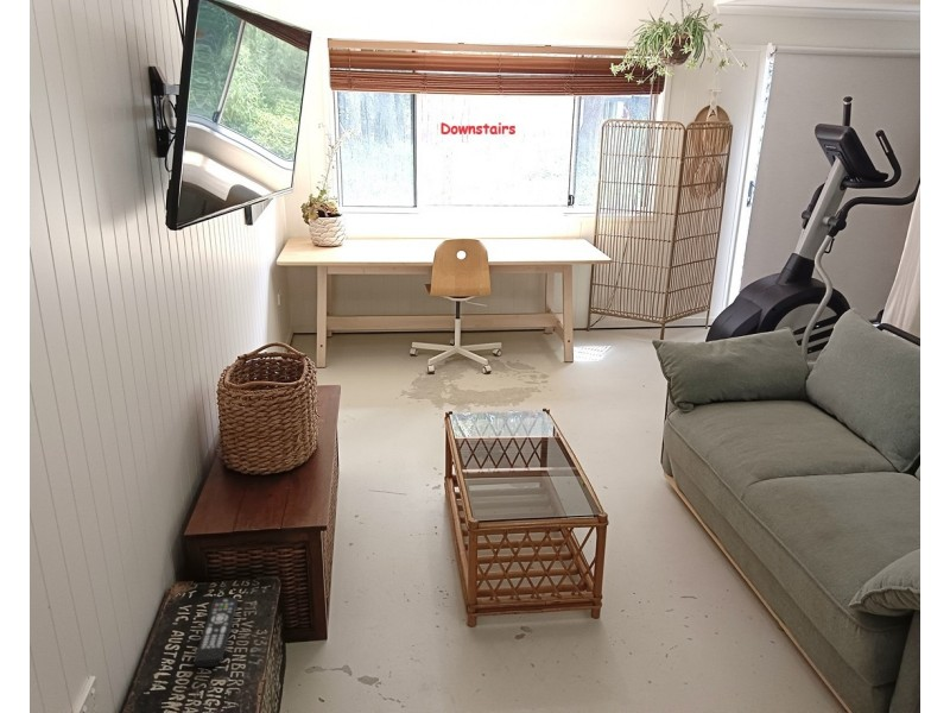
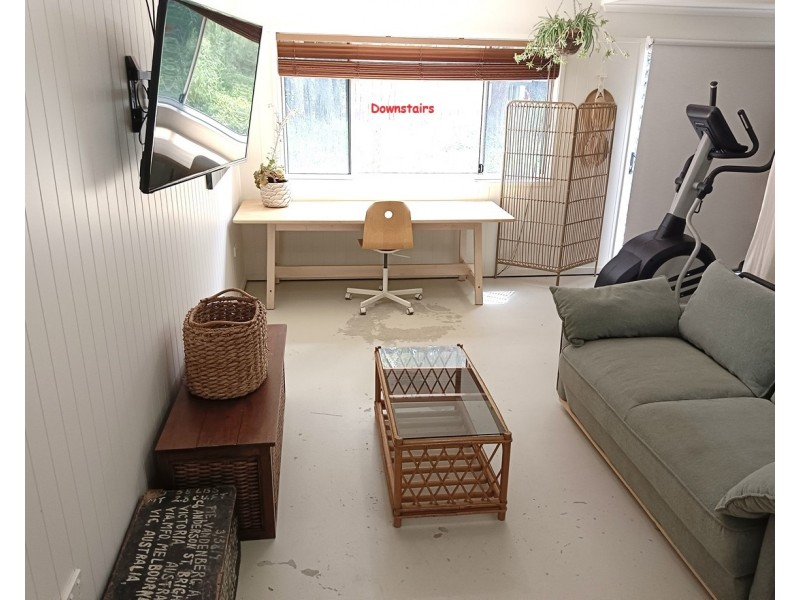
- remote control (217, 630)
